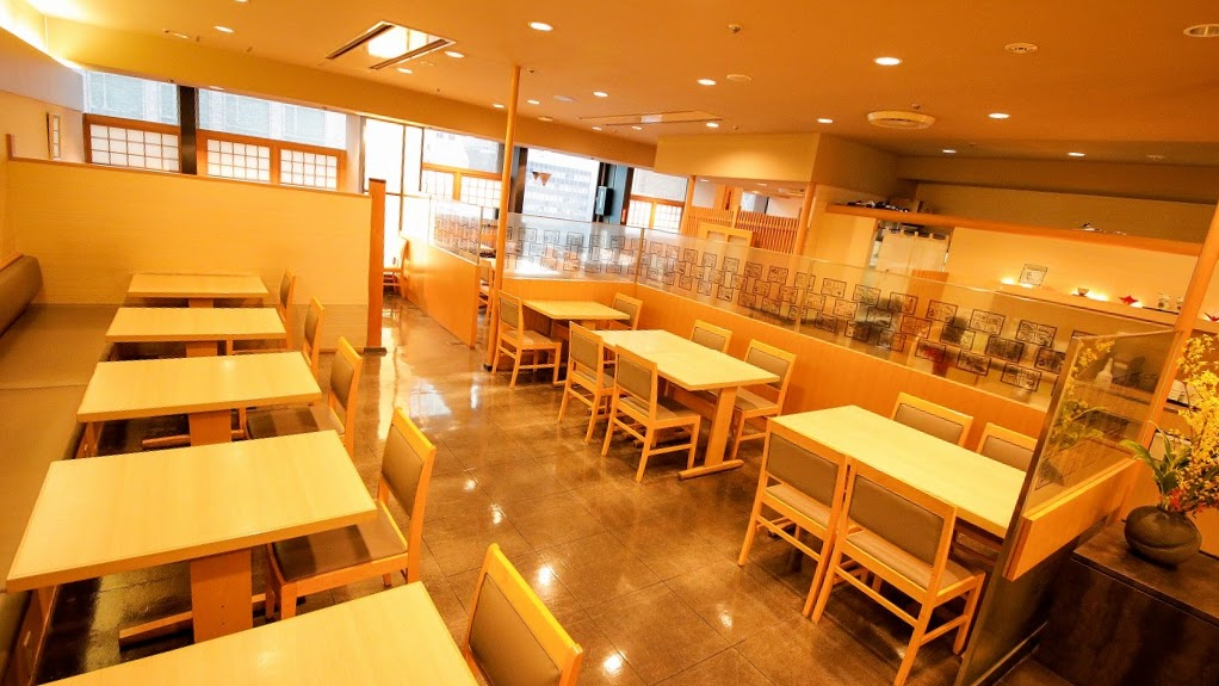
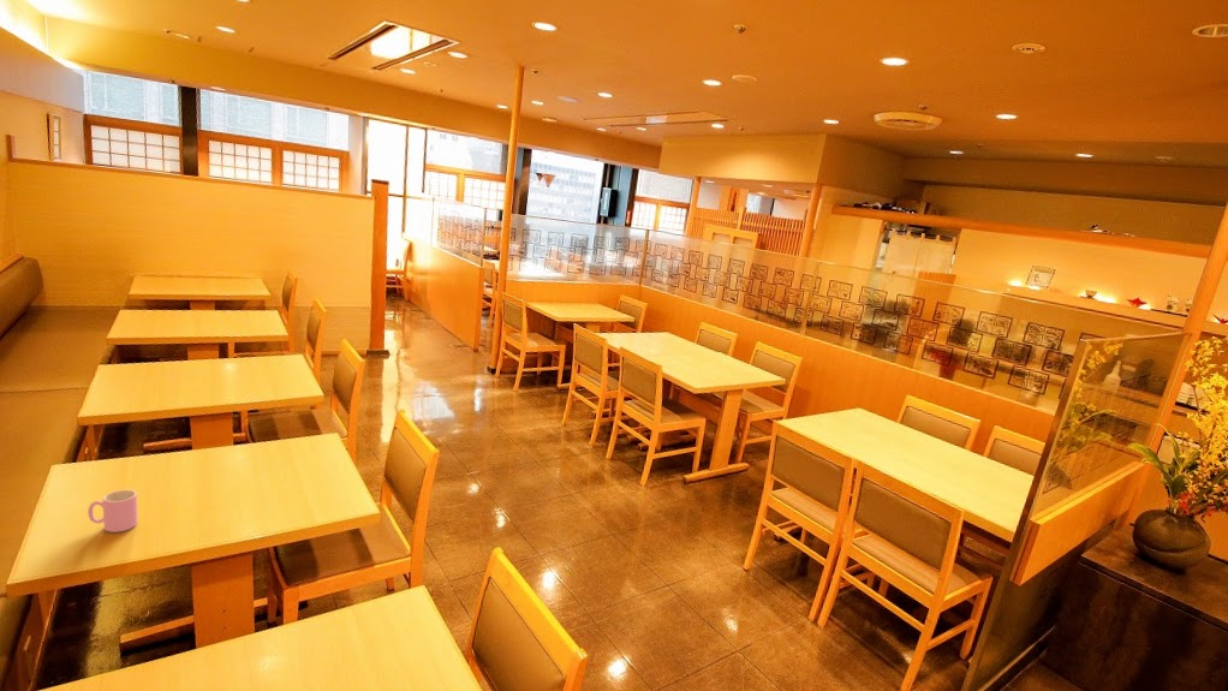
+ cup (112, 511)
